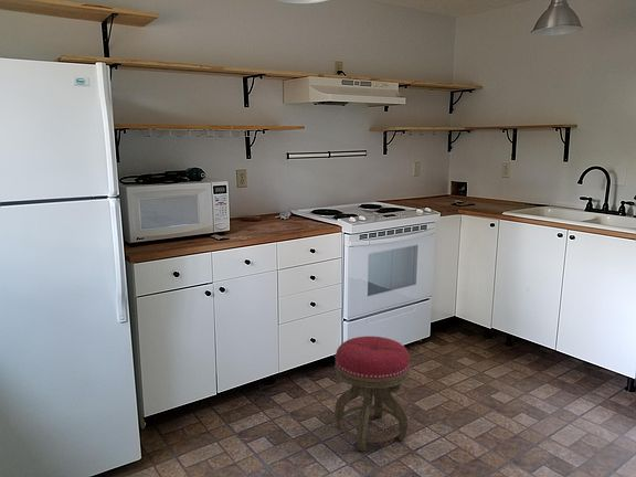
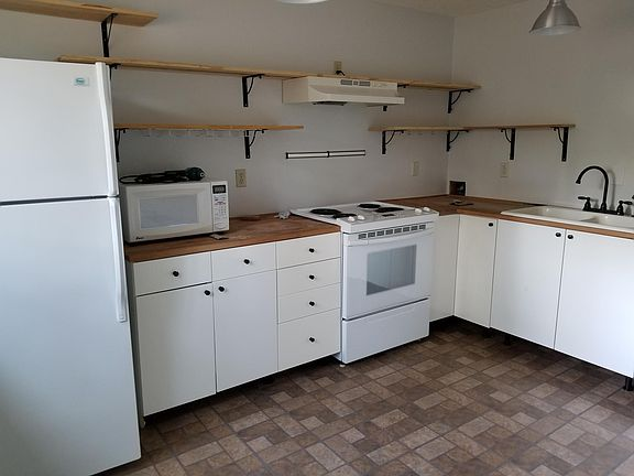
- stool (371, 389)
